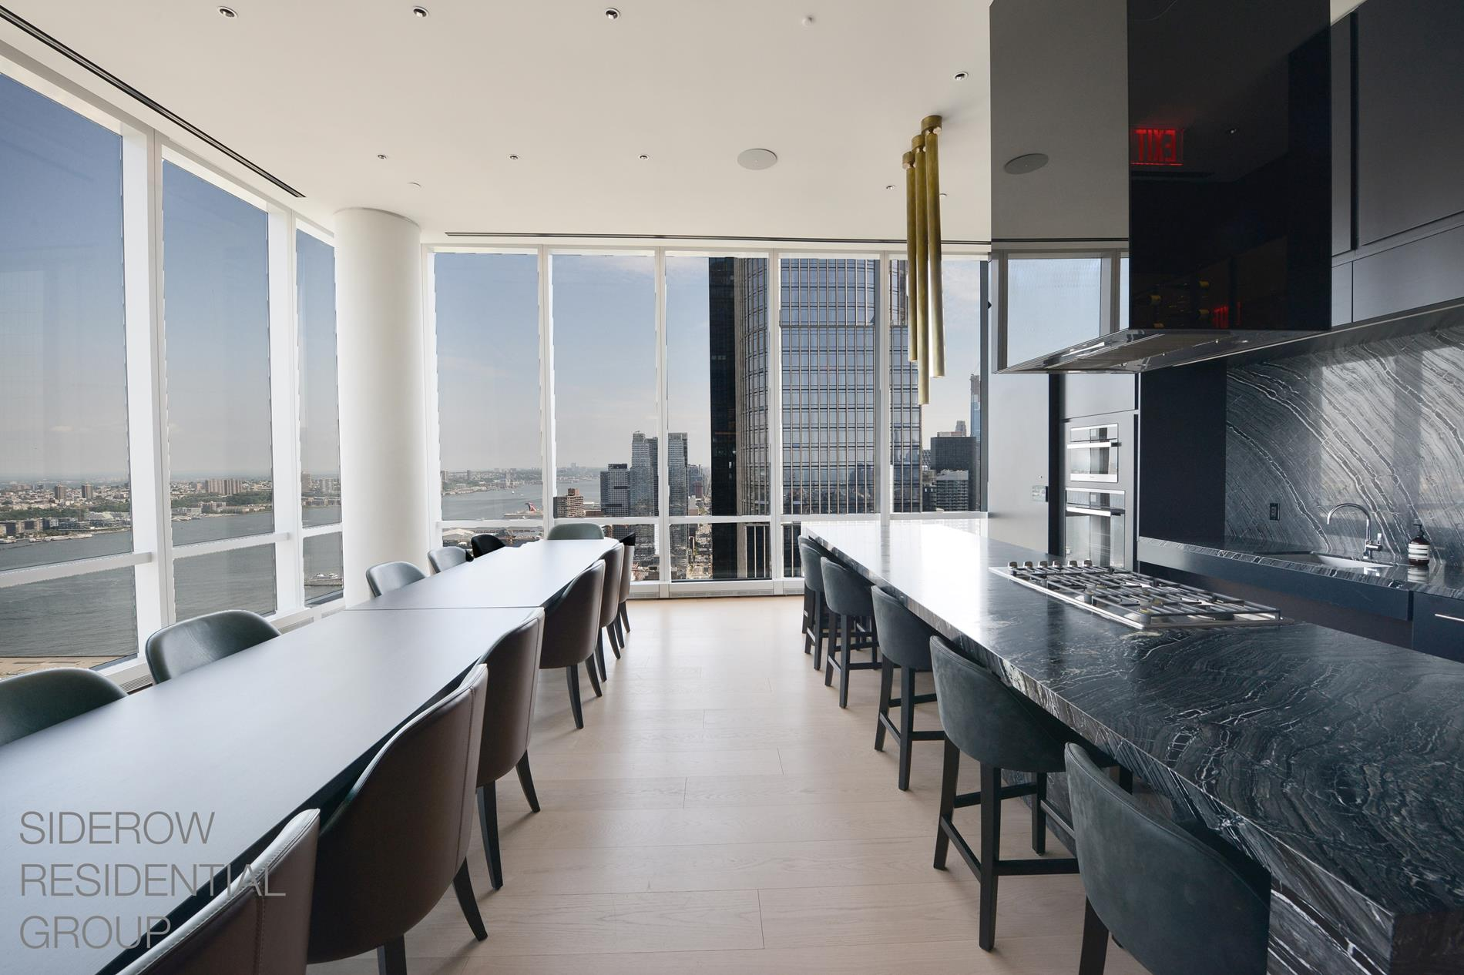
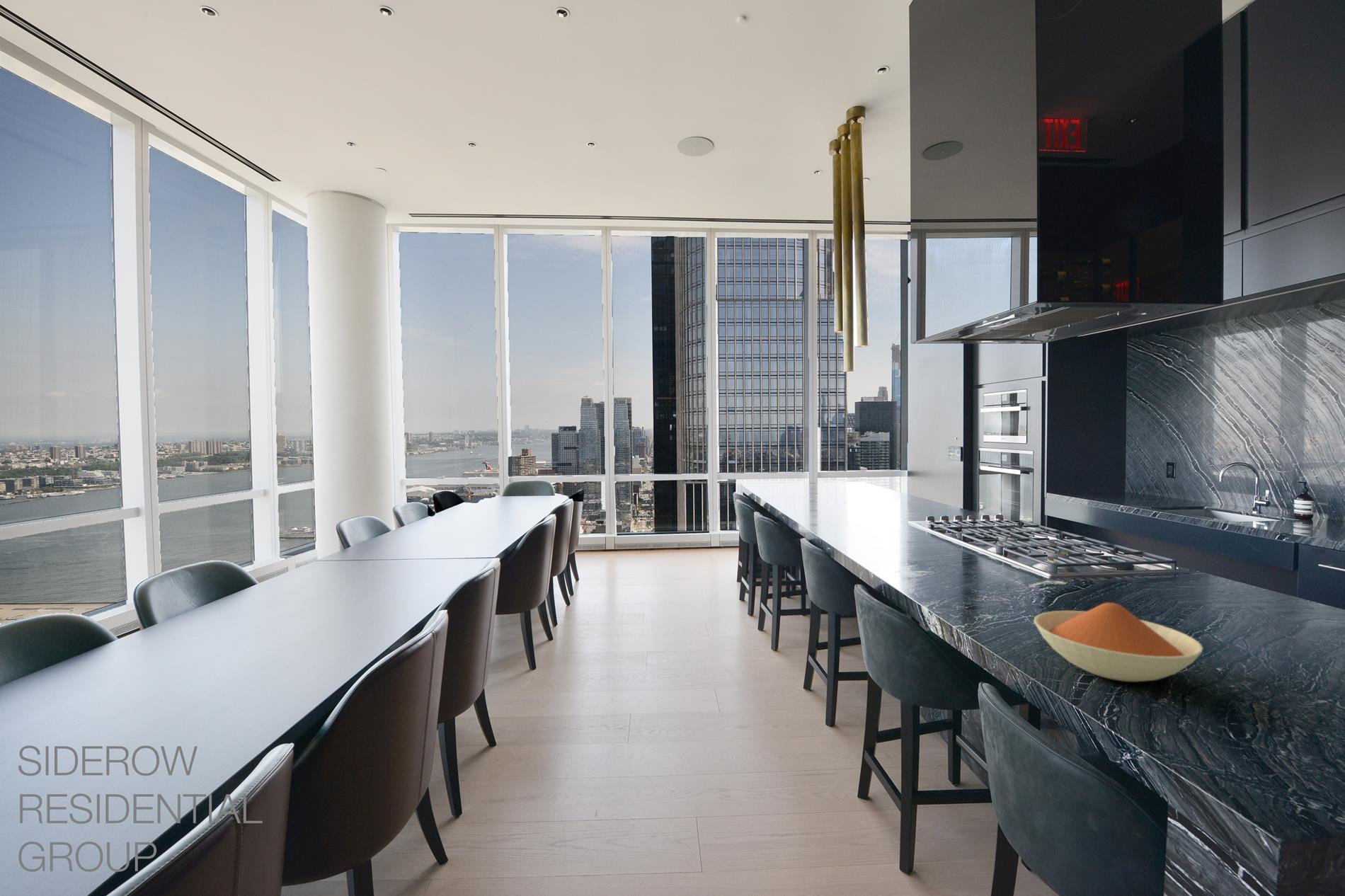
+ bowl (1112, 636)
